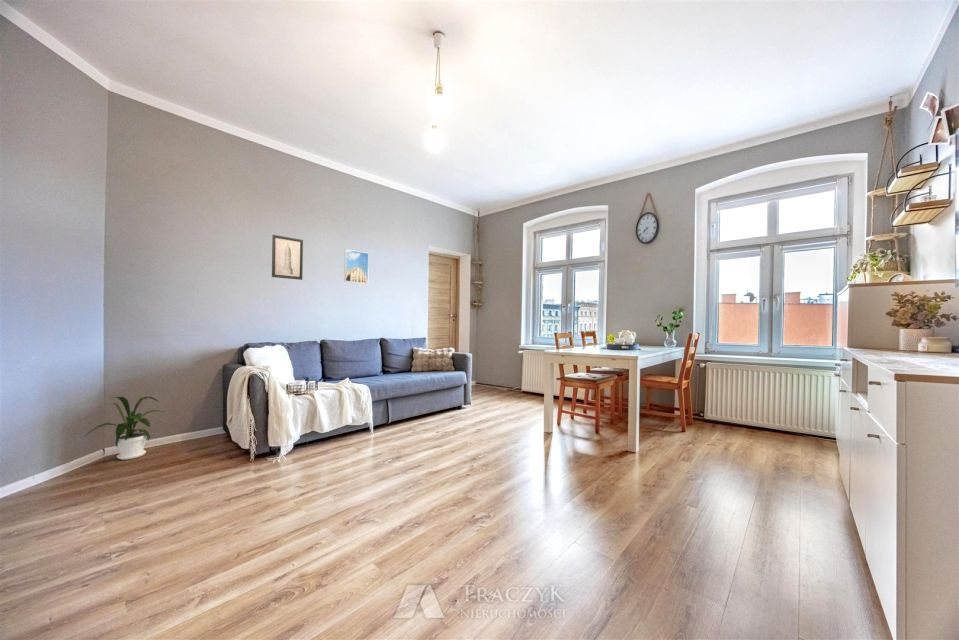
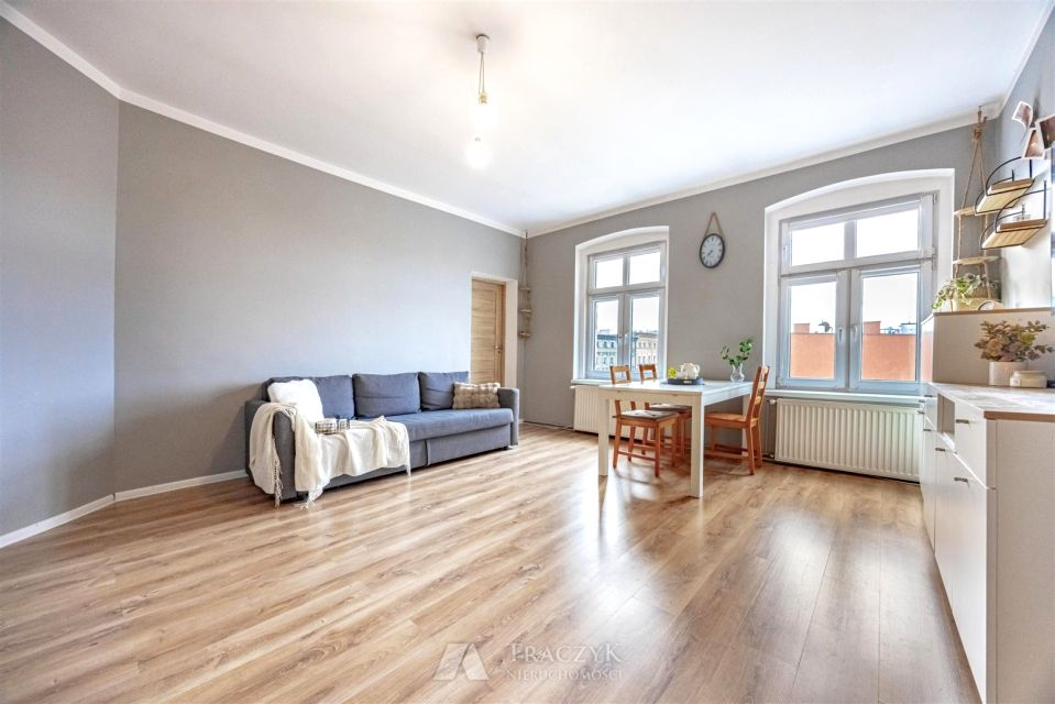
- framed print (356, 266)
- house plant (131, 425)
- wall art (287, 257)
